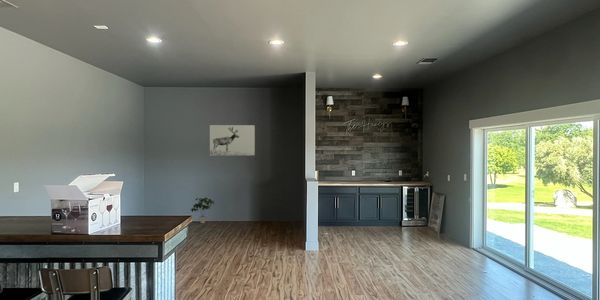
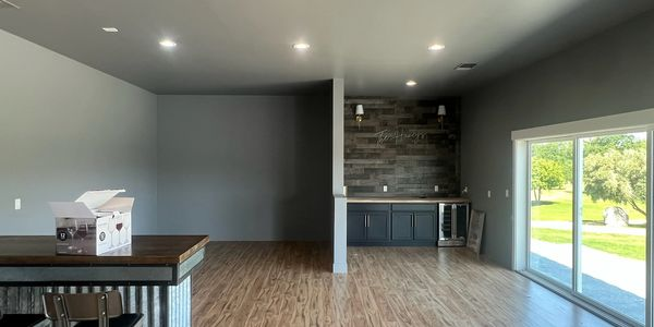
- potted plant (202, 210)
- wall art (232, 140)
